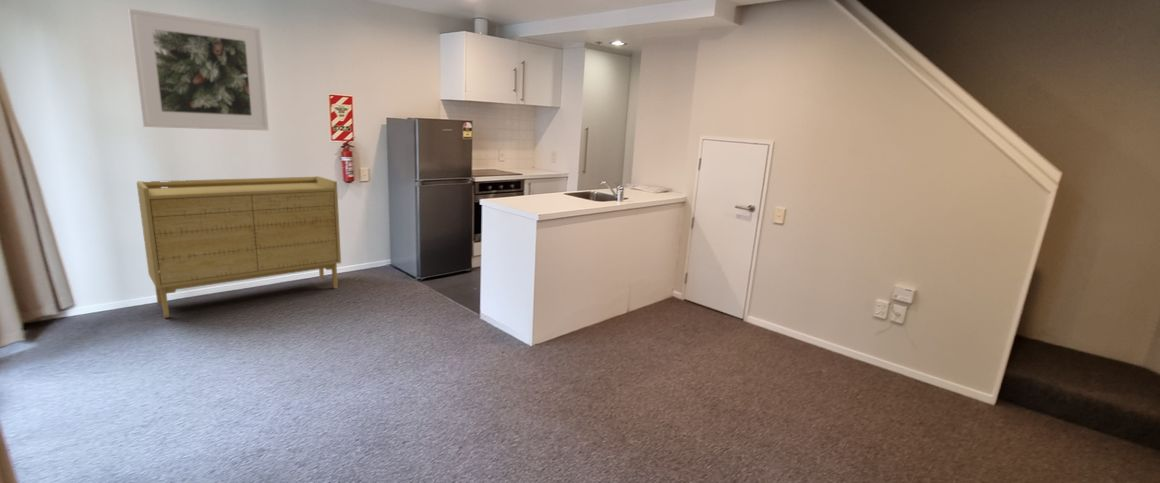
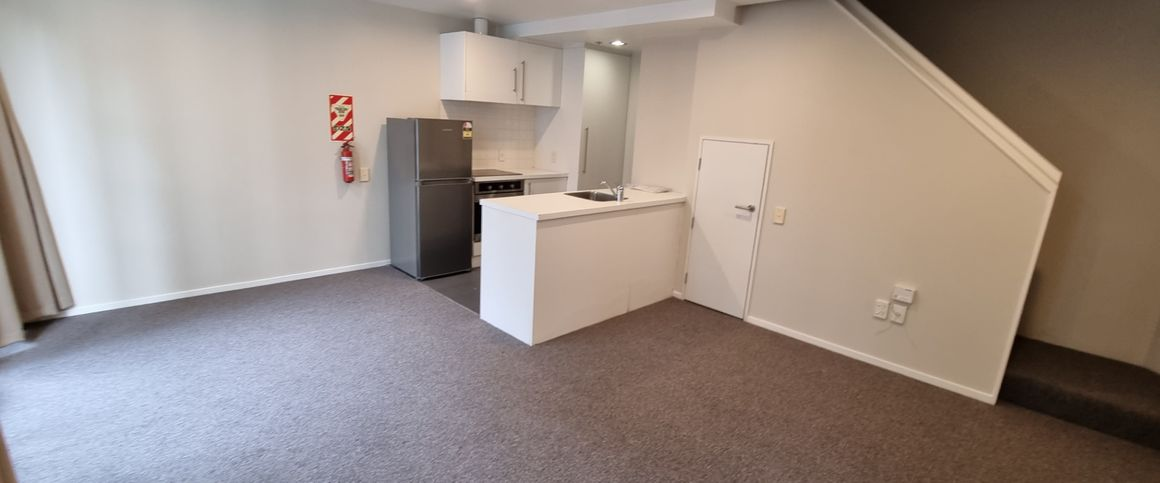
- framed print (204, 75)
- sideboard (248, 239)
